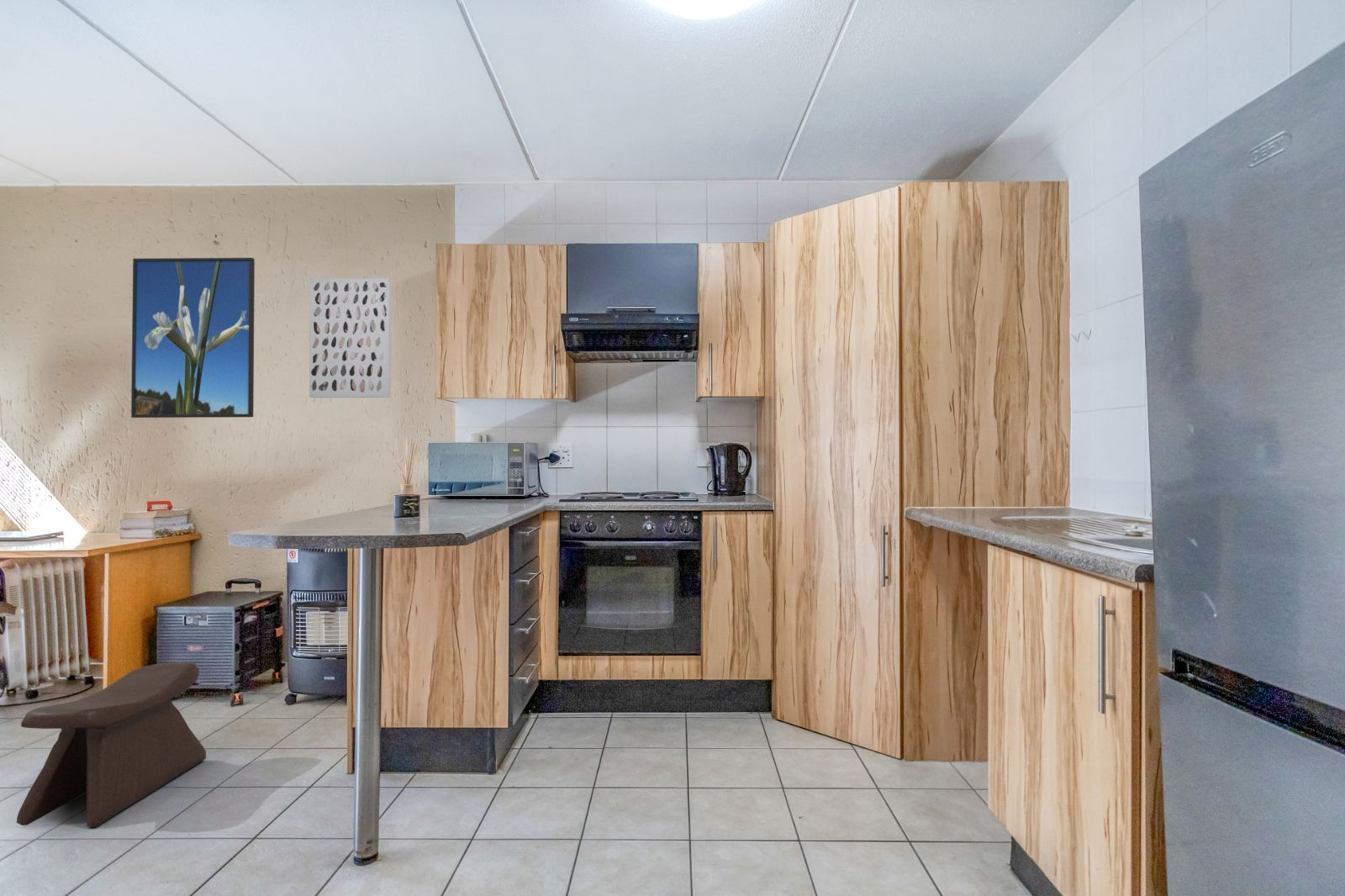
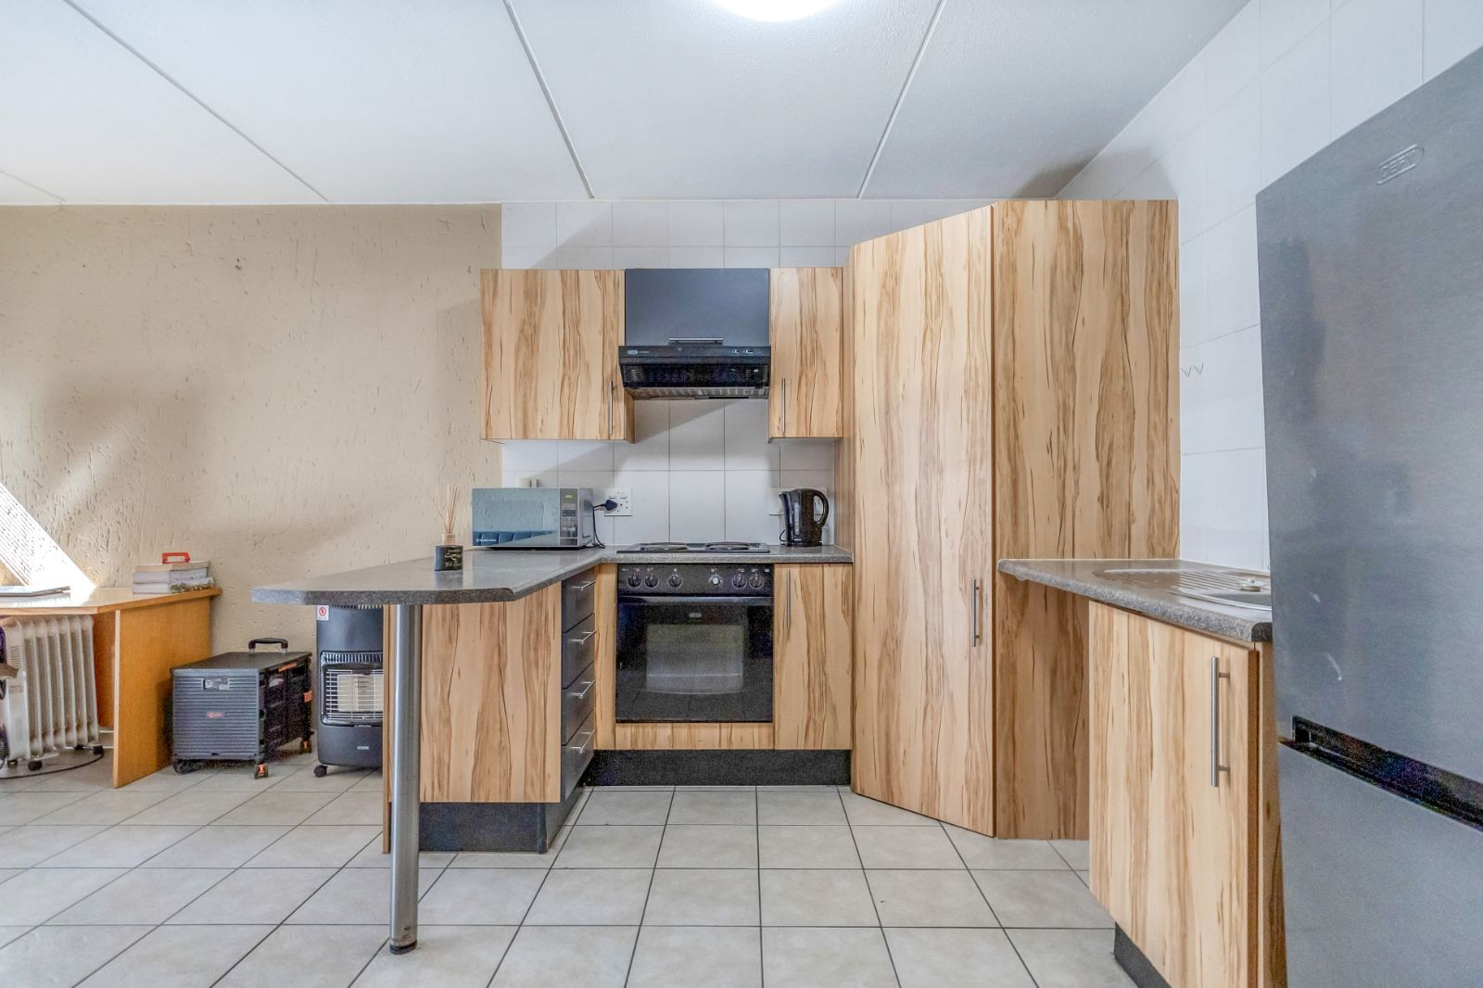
- wall art (350, 338)
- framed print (193, 337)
- stool (120, 737)
